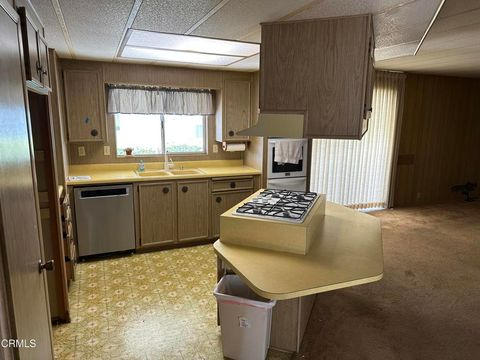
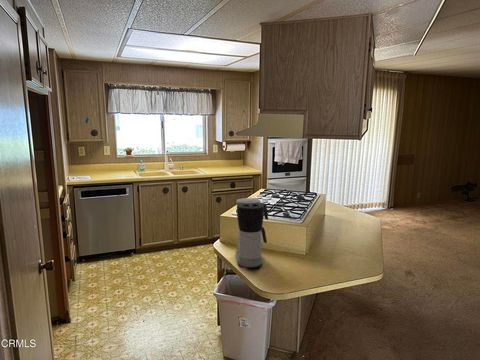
+ coffee maker (252, 231)
